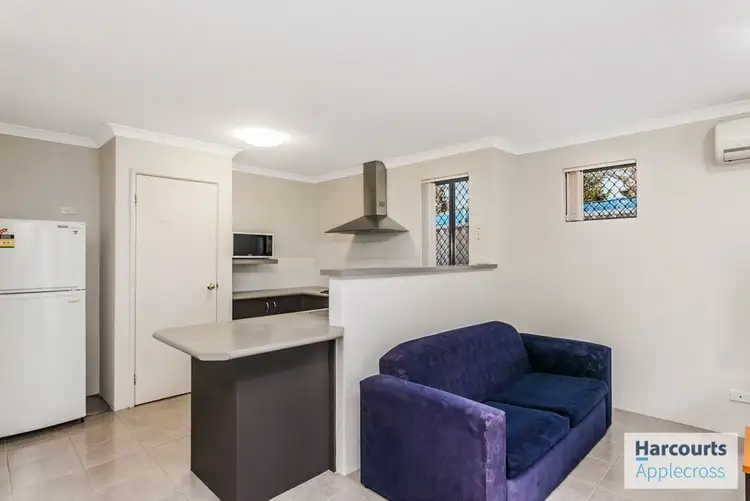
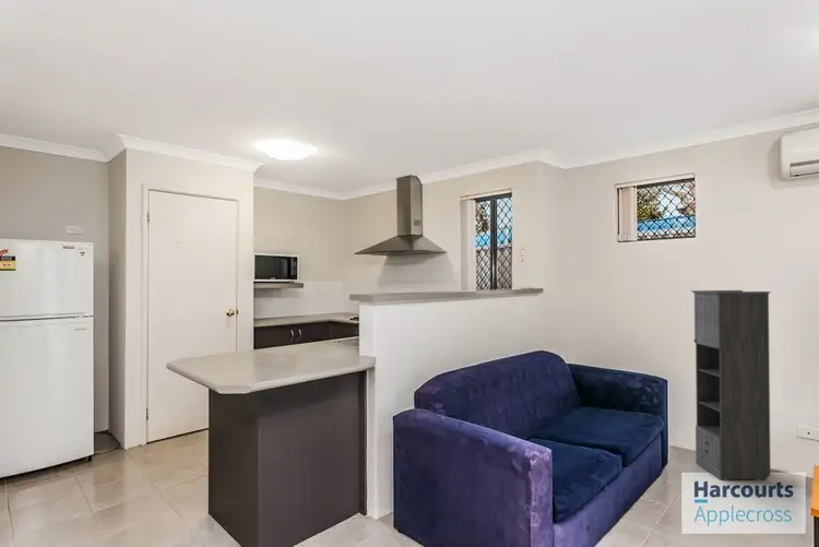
+ storage cabinet (729, 381)
